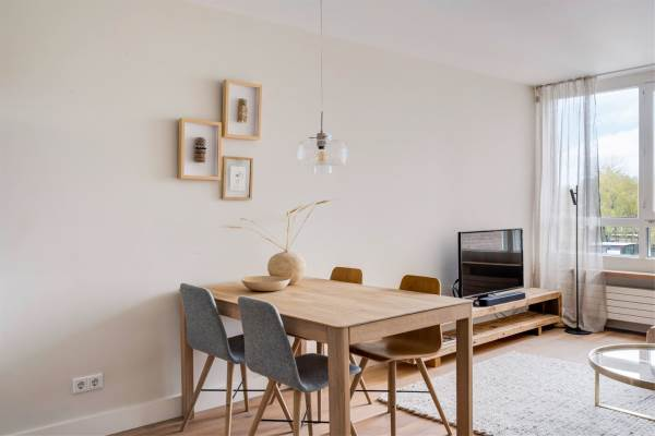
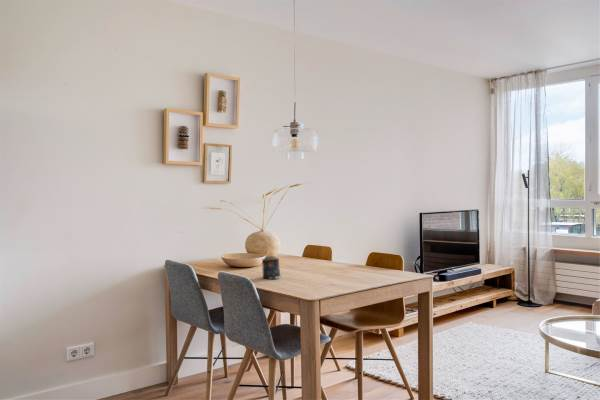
+ candle (273, 266)
